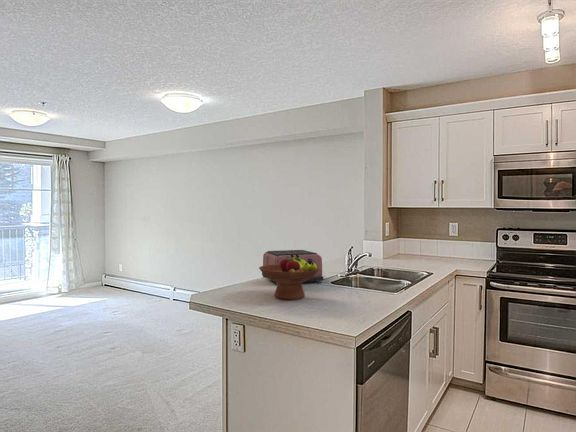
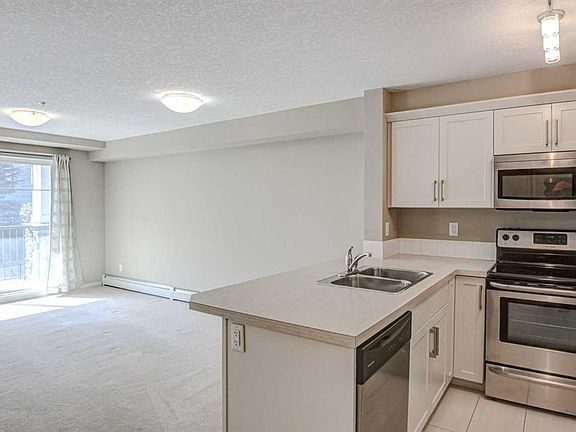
- fruit bowl (289, 276)
- toaster (292, 260)
